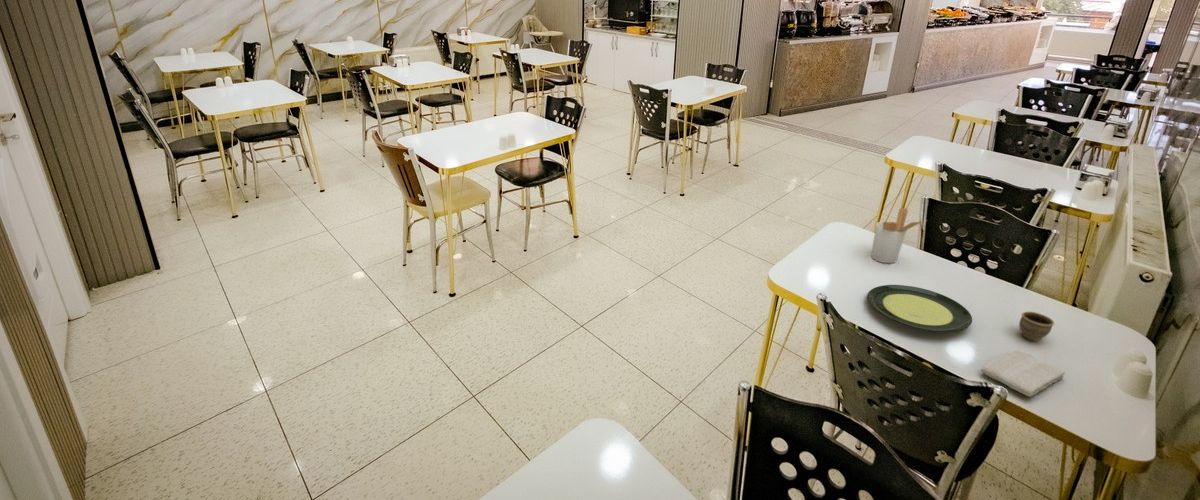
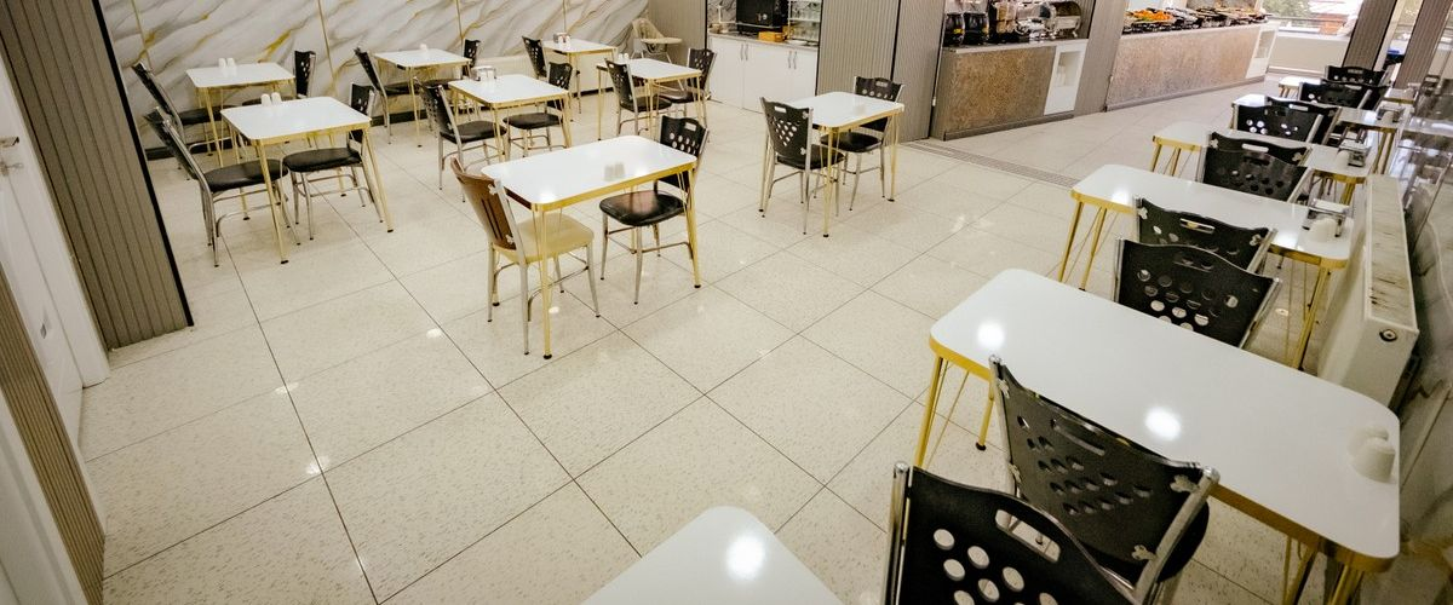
- utensil holder (896, 237)
- washcloth (1023, 371)
- plate (917, 309)
- cup (1036, 326)
